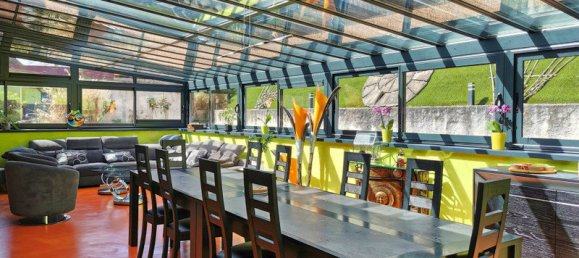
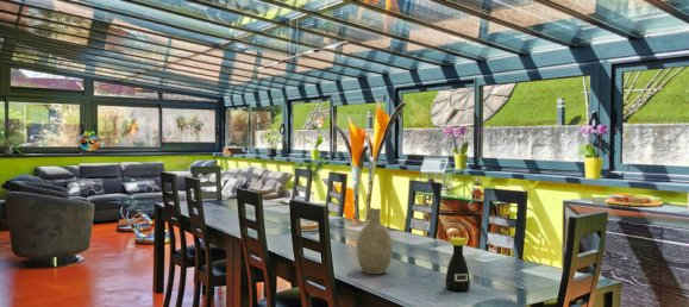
+ bottle (457, 263)
+ decorative vase (374, 239)
